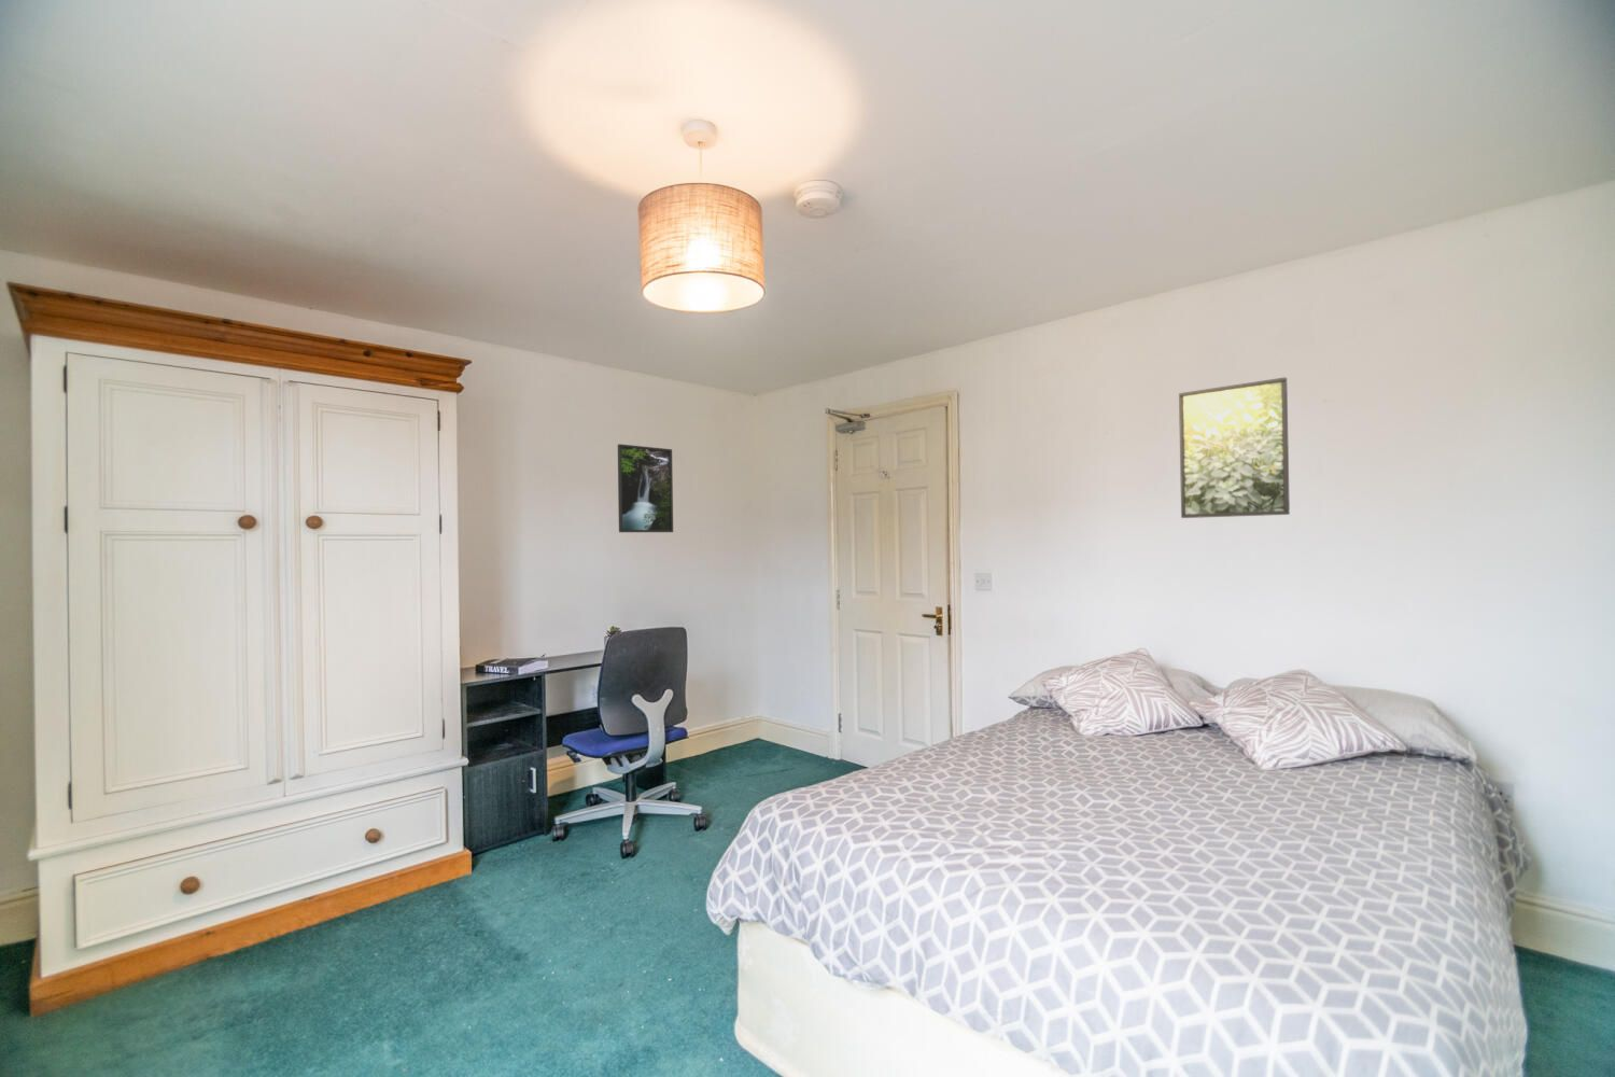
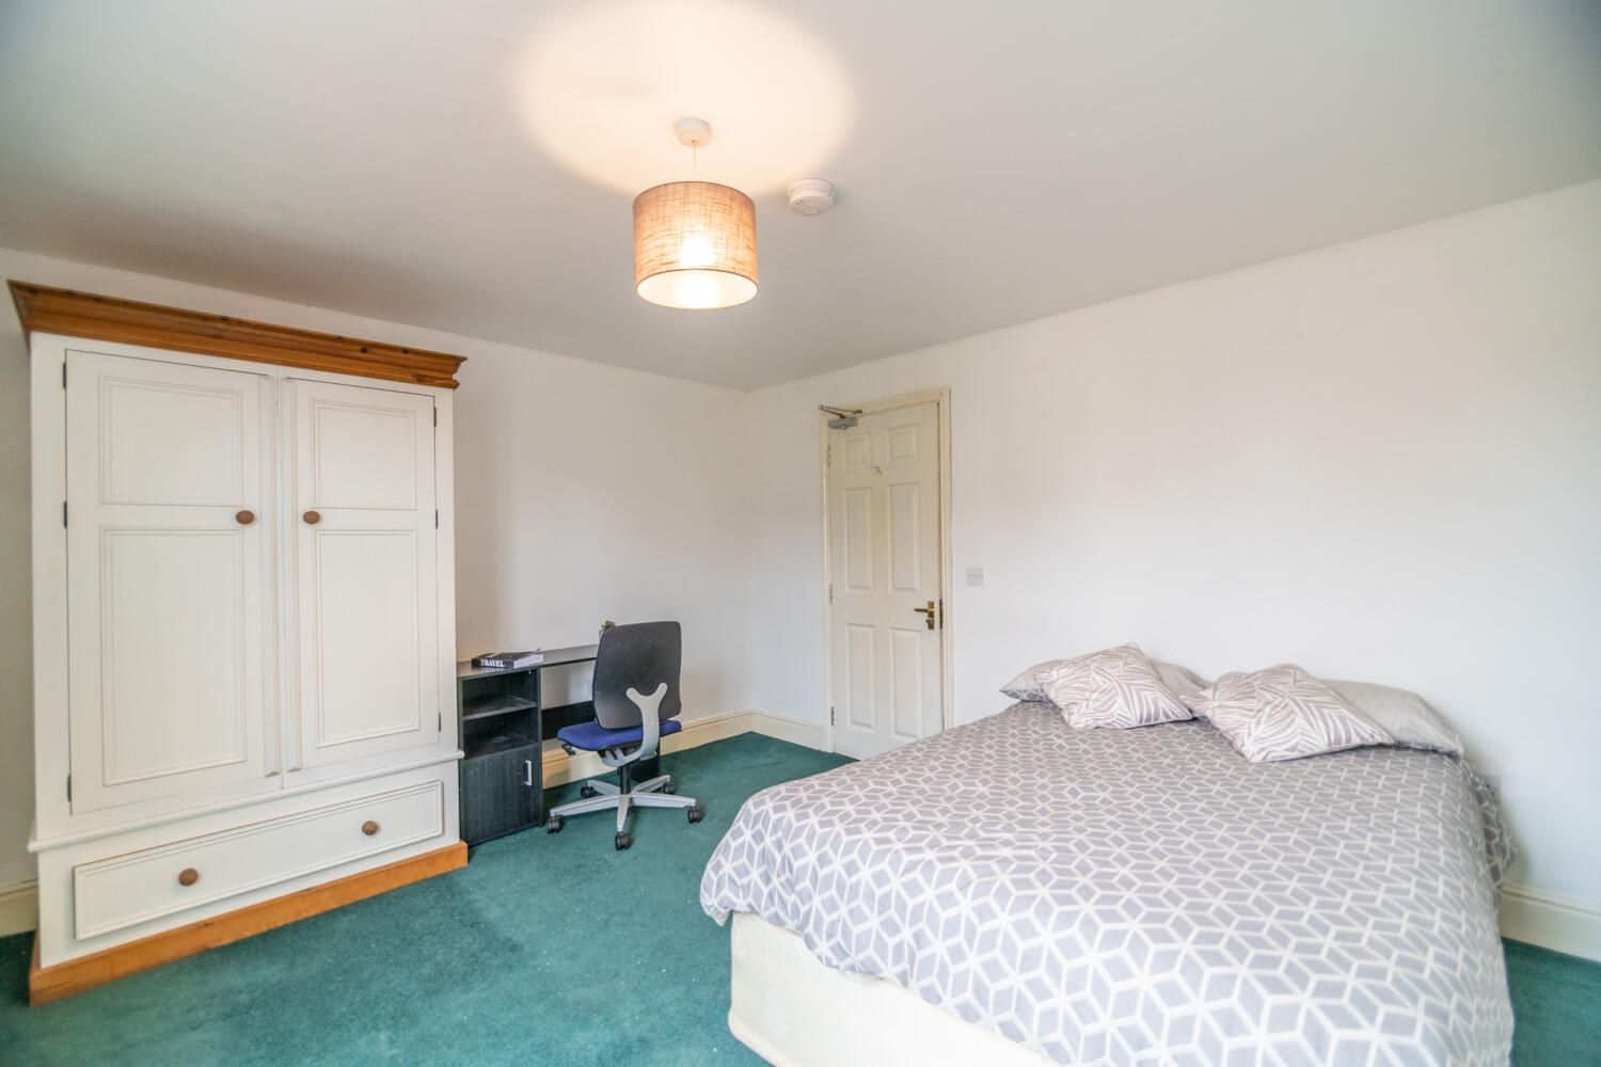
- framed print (646, 489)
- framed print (1230, 451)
